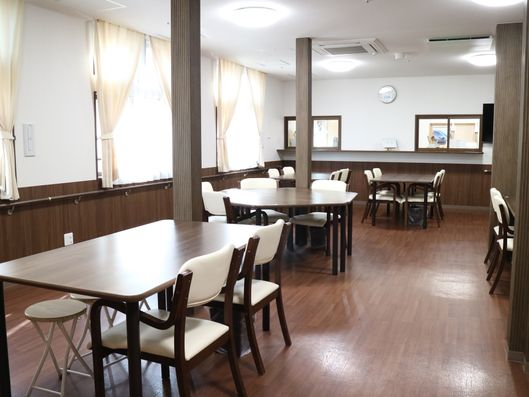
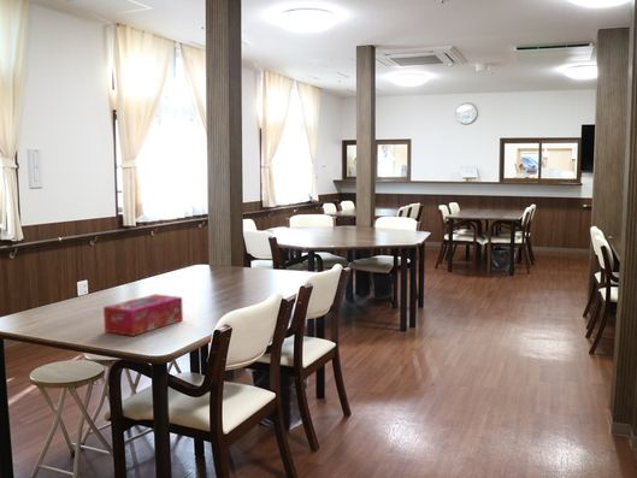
+ tissue box (144, 313)
